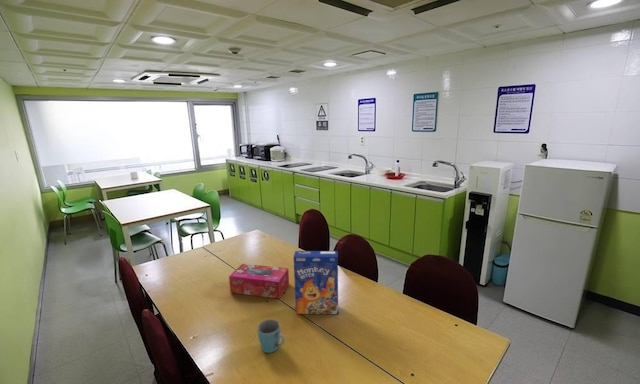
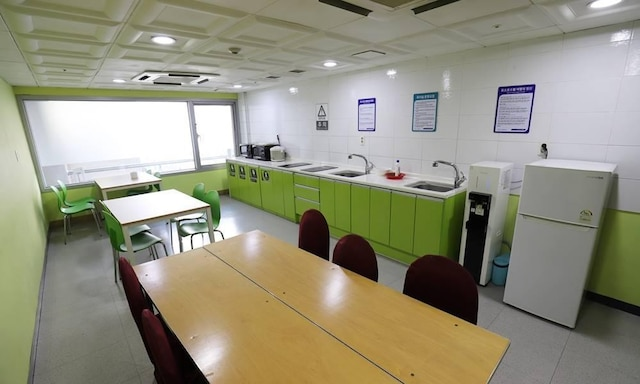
- cereal box (316, 282)
- mug (272, 338)
- tissue box (259, 280)
